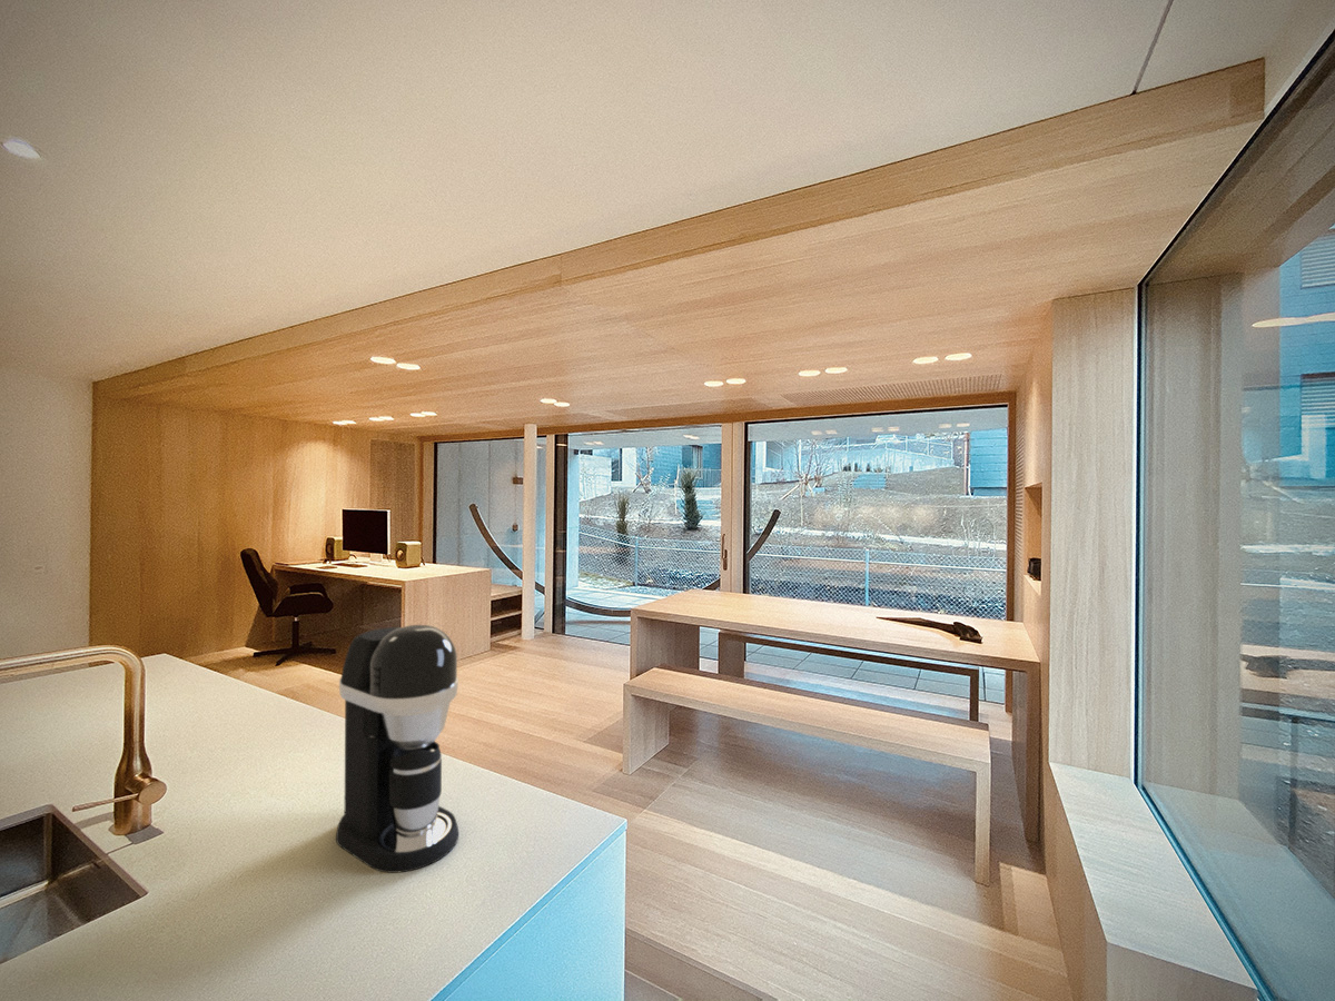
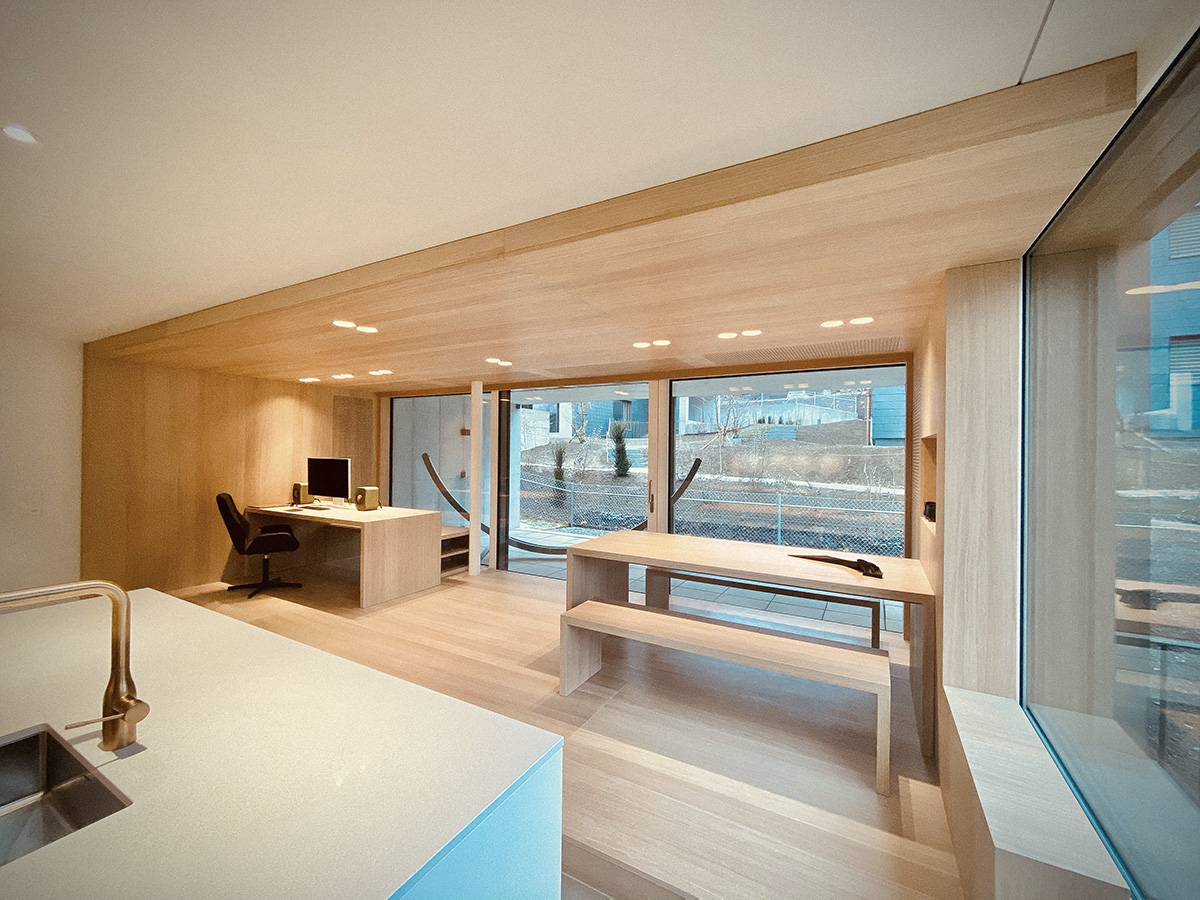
- coffee maker (398, 729)
